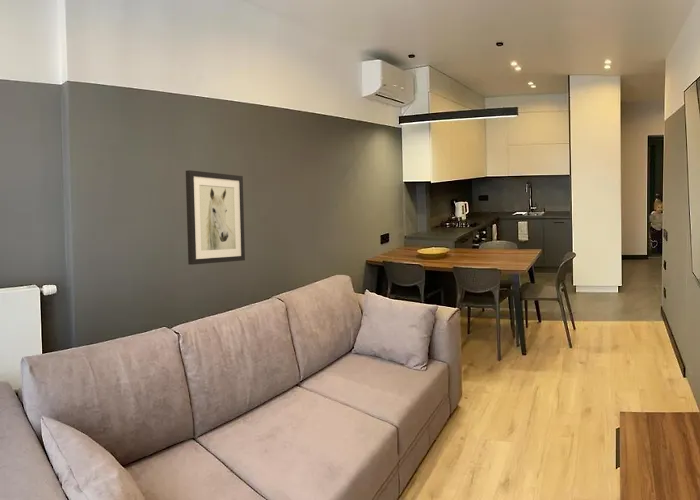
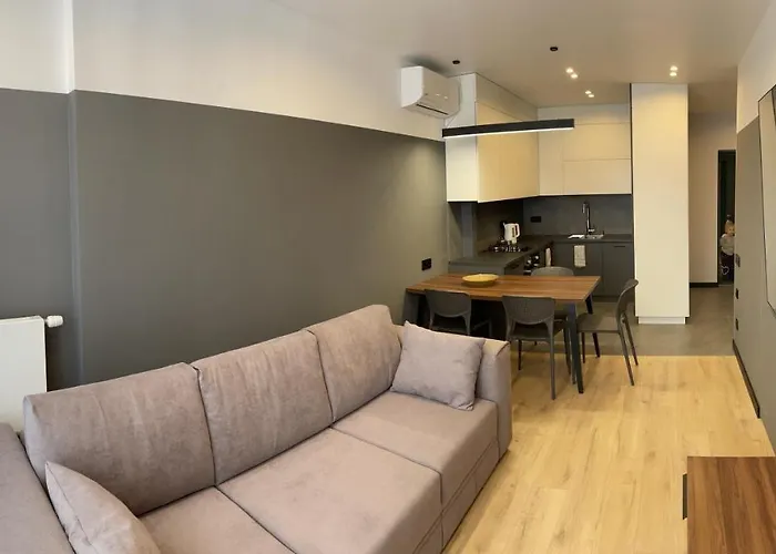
- wall art (216, 218)
